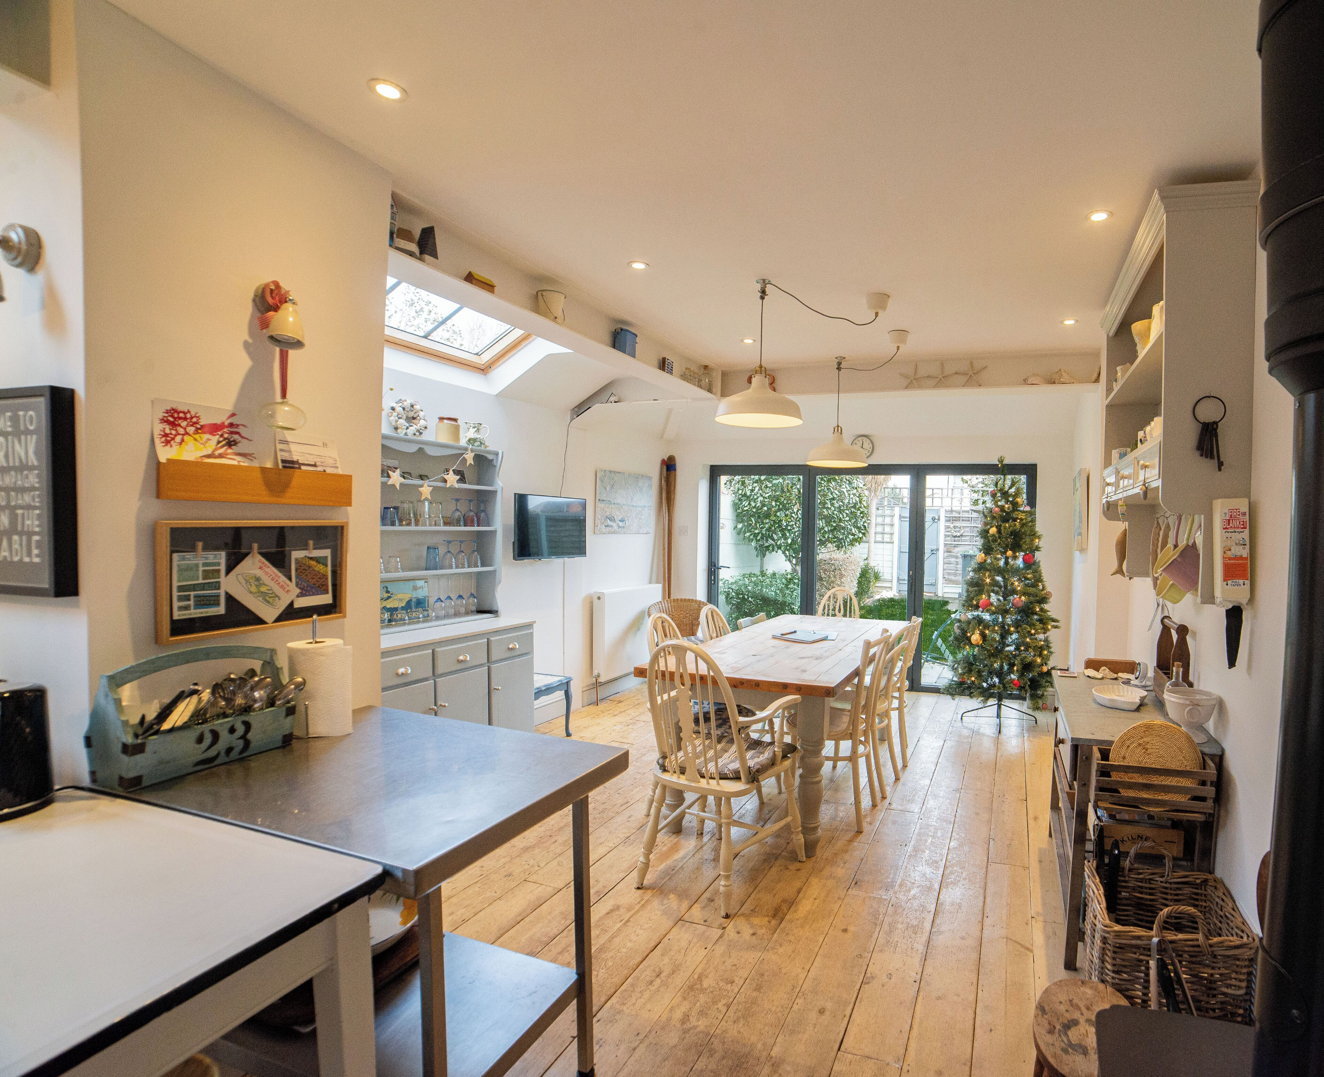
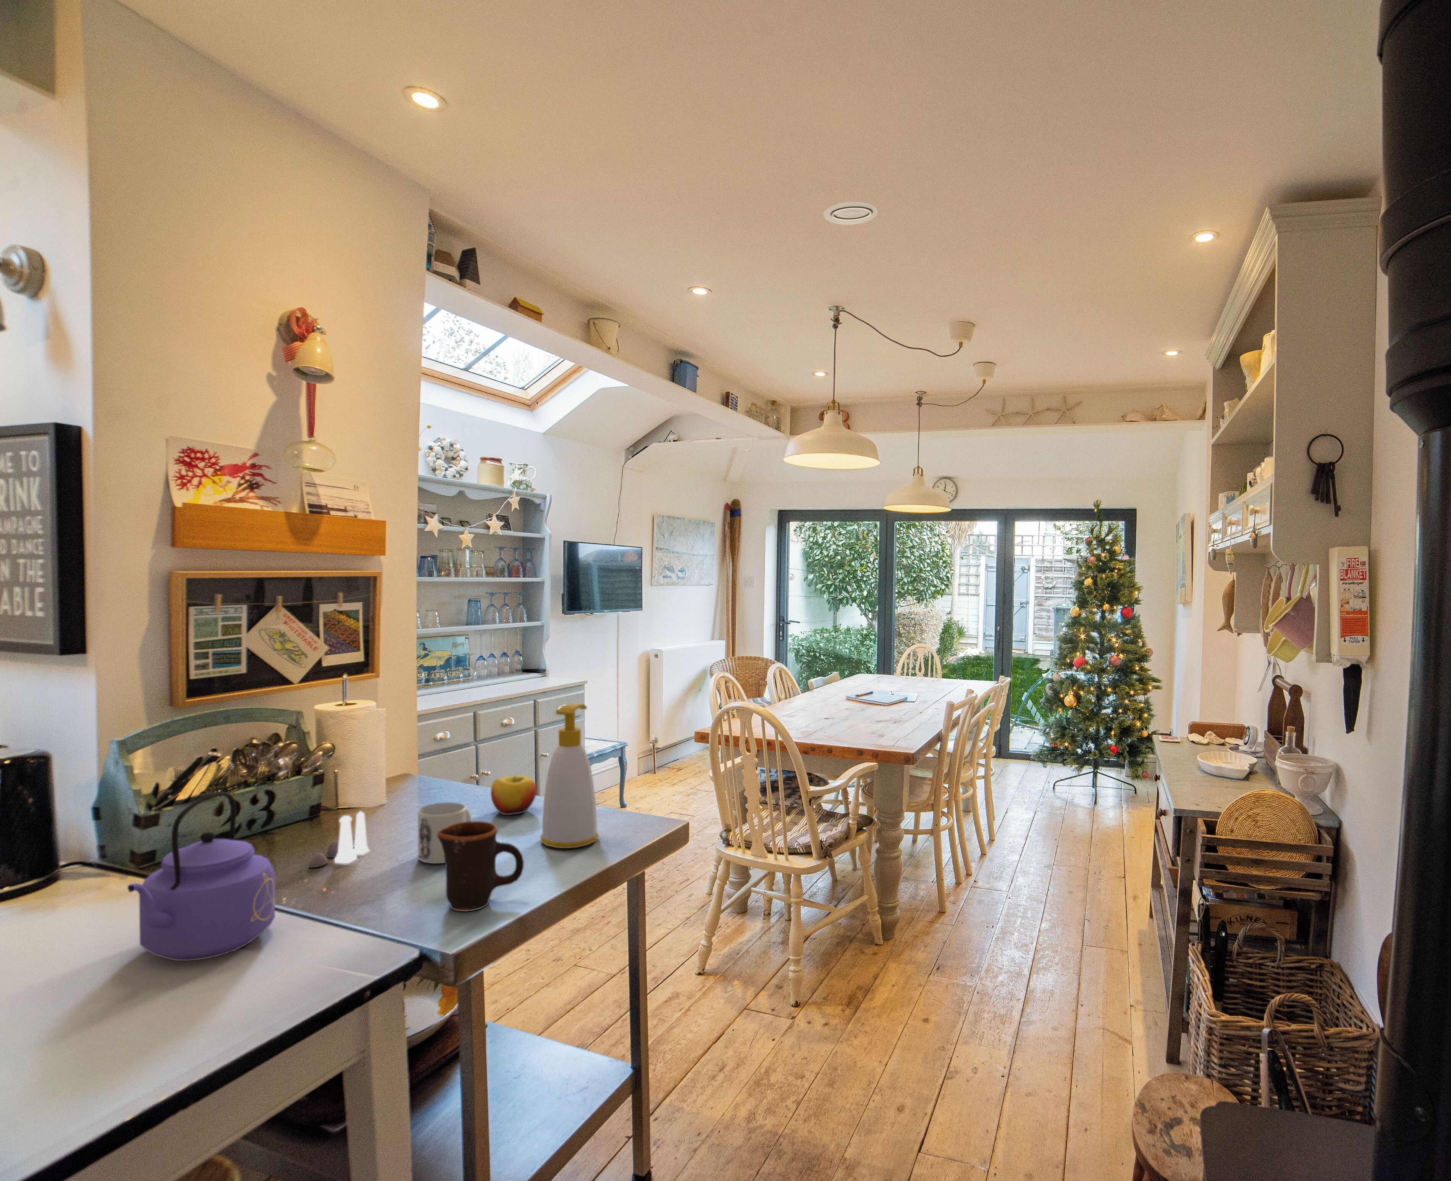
+ mug (481, 865)
+ recessed light (851, 210)
+ salt and pepper shaker set (342, 834)
+ mug (446, 827)
+ soap bottle (570, 772)
+ kettle (193, 876)
+ apple (513, 794)
